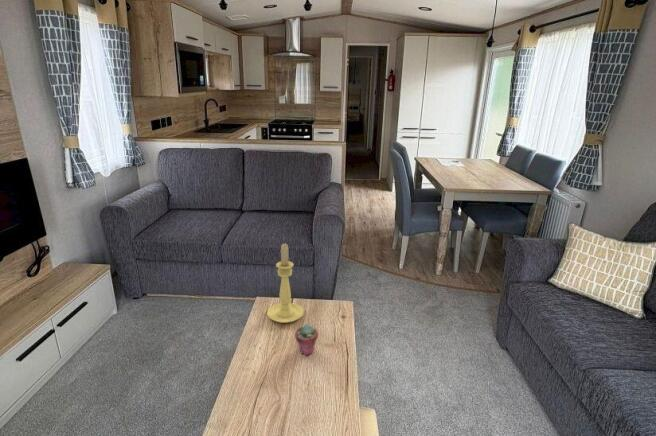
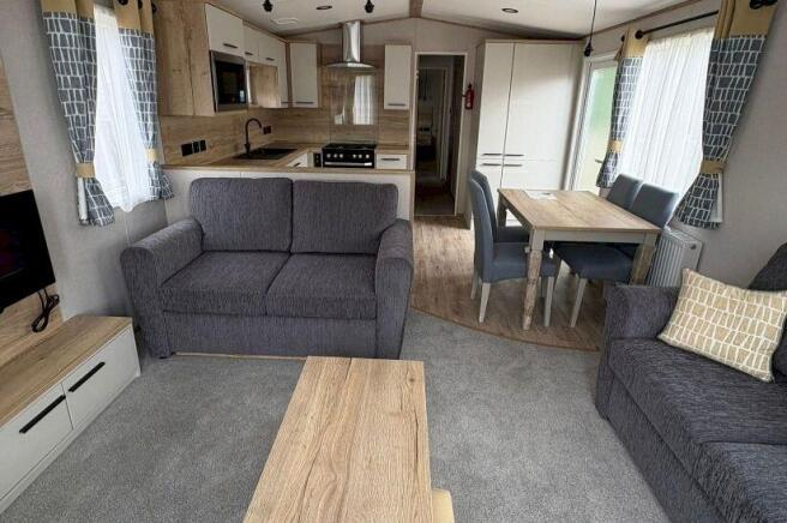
- potted succulent (306, 337)
- candle holder (285, 279)
